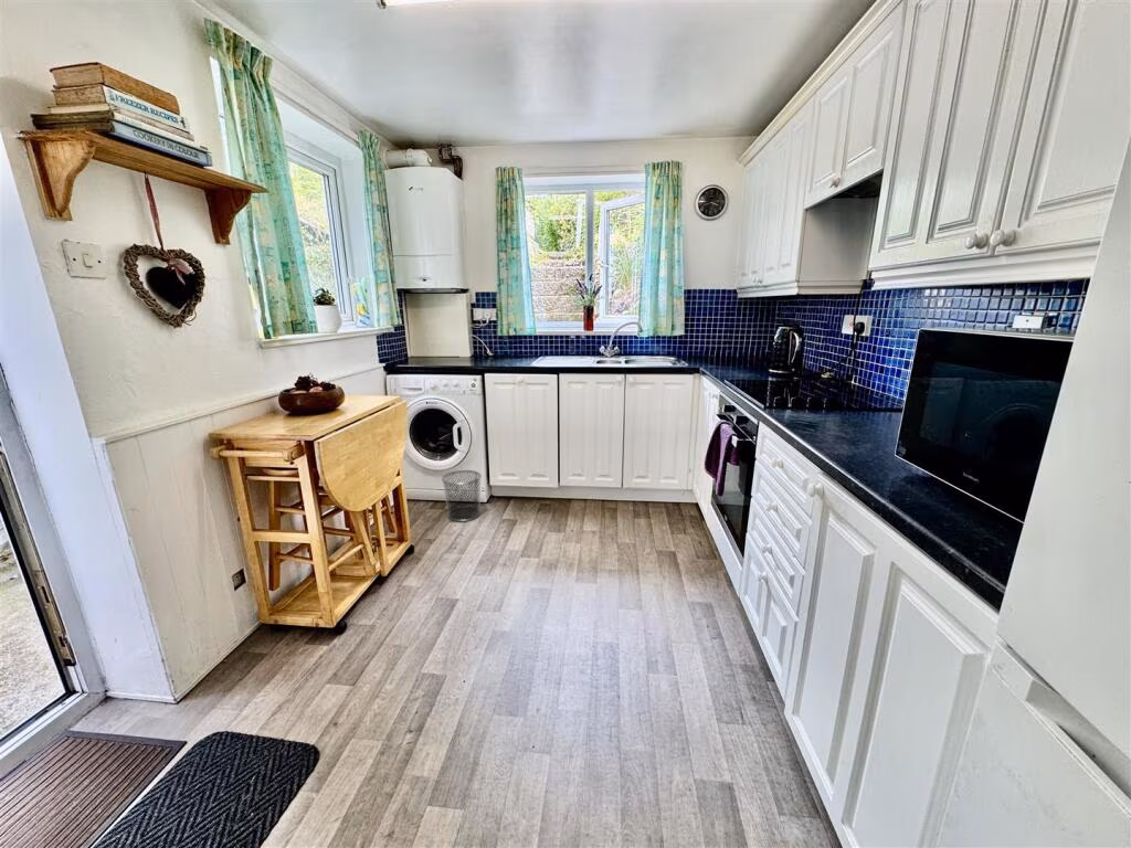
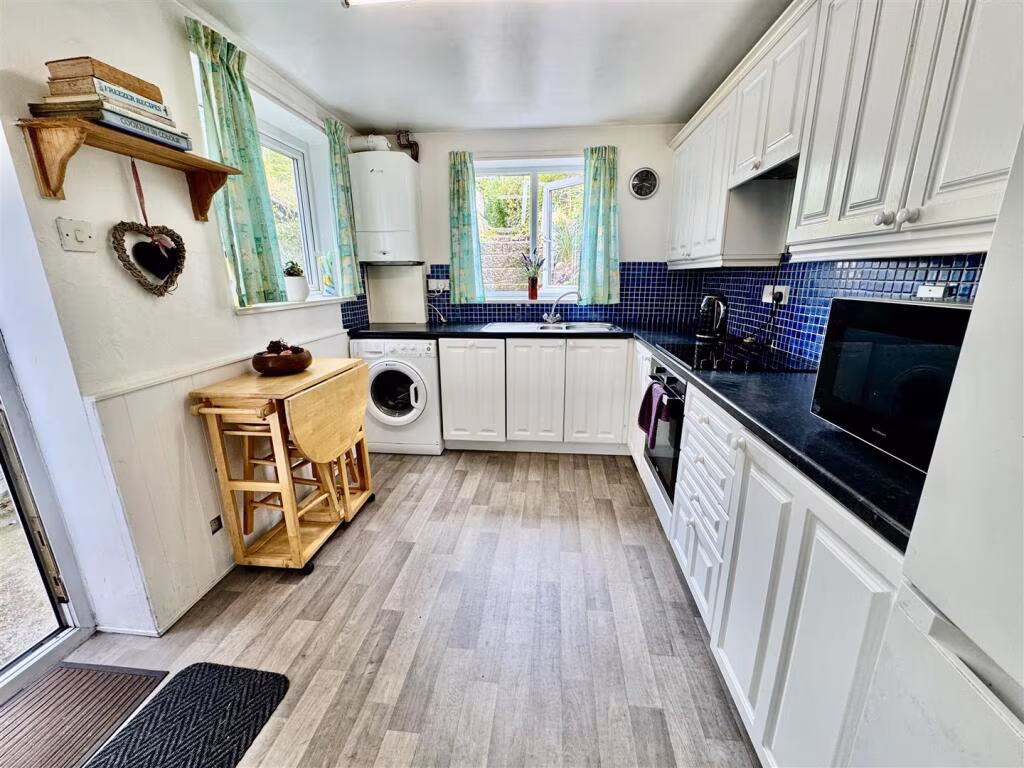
- waste bin (463, 496)
